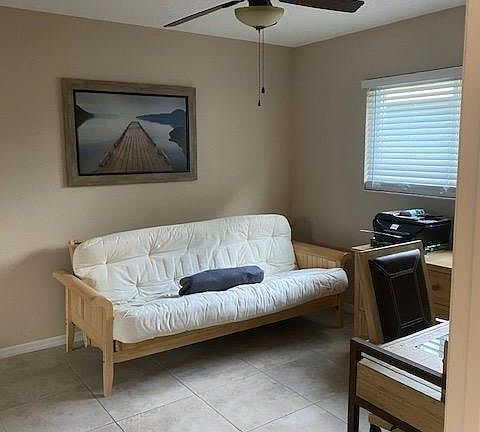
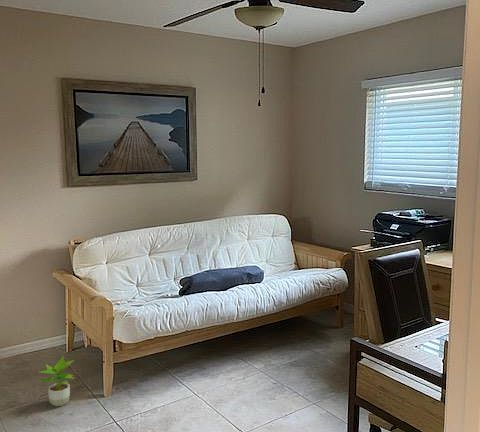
+ potted plant (58, 380)
